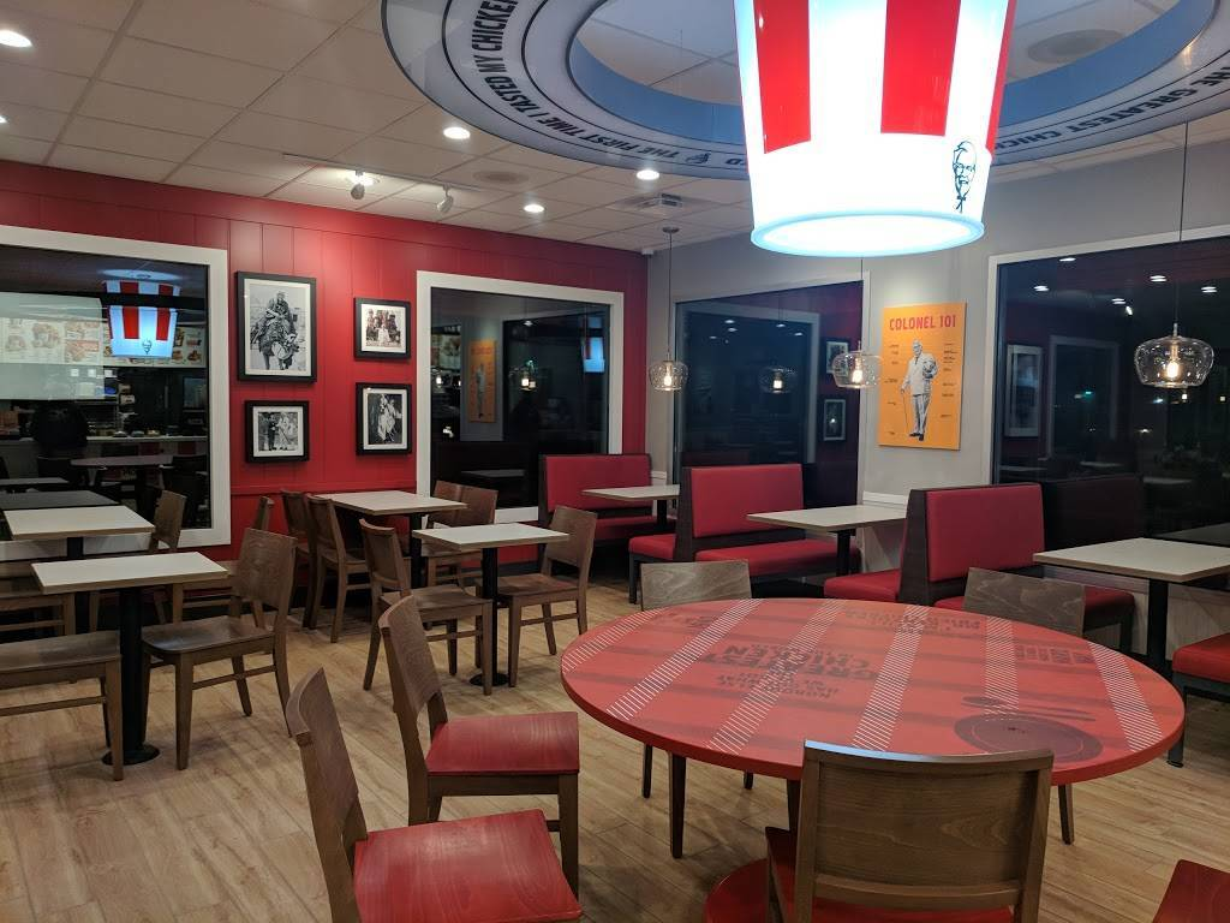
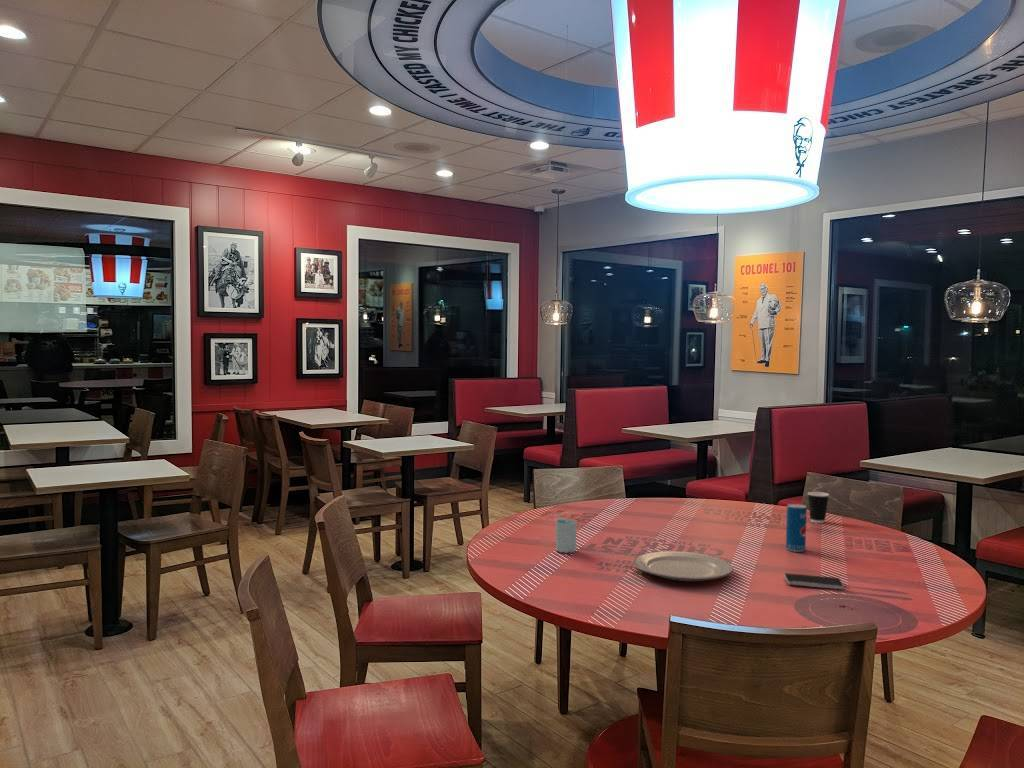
+ dixie cup (817, 507)
+ beverage can (796, 527)
+ smartphone (813, 581)
+ chinaware (682, 567)
+ cup (566, 532)
